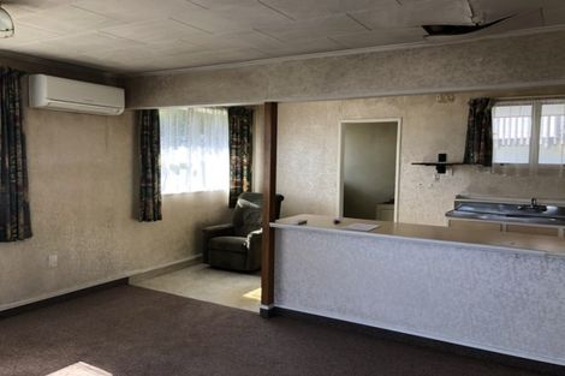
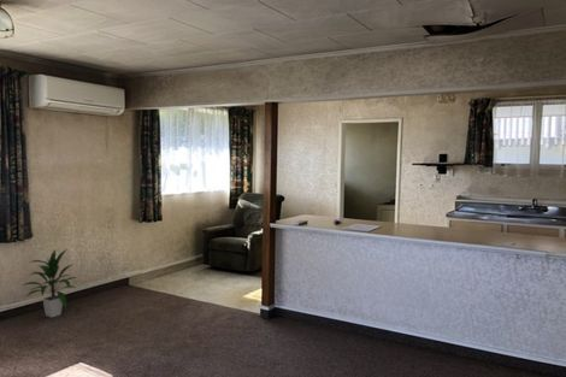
+ indoor plant (52, 283)
